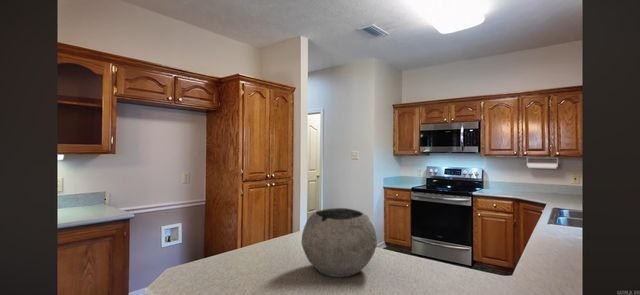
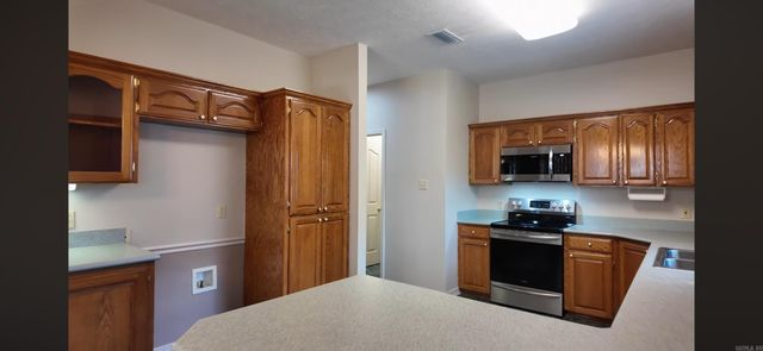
- bowl (338, 240)
